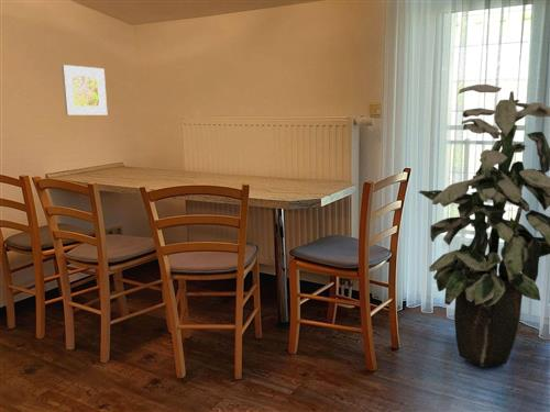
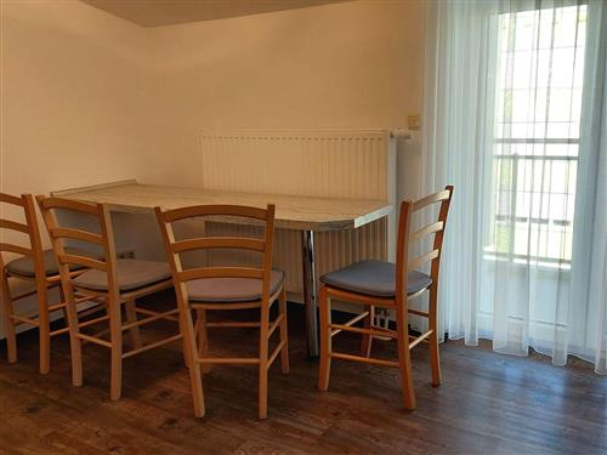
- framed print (85, 90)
- indoor plant (490, 225)
